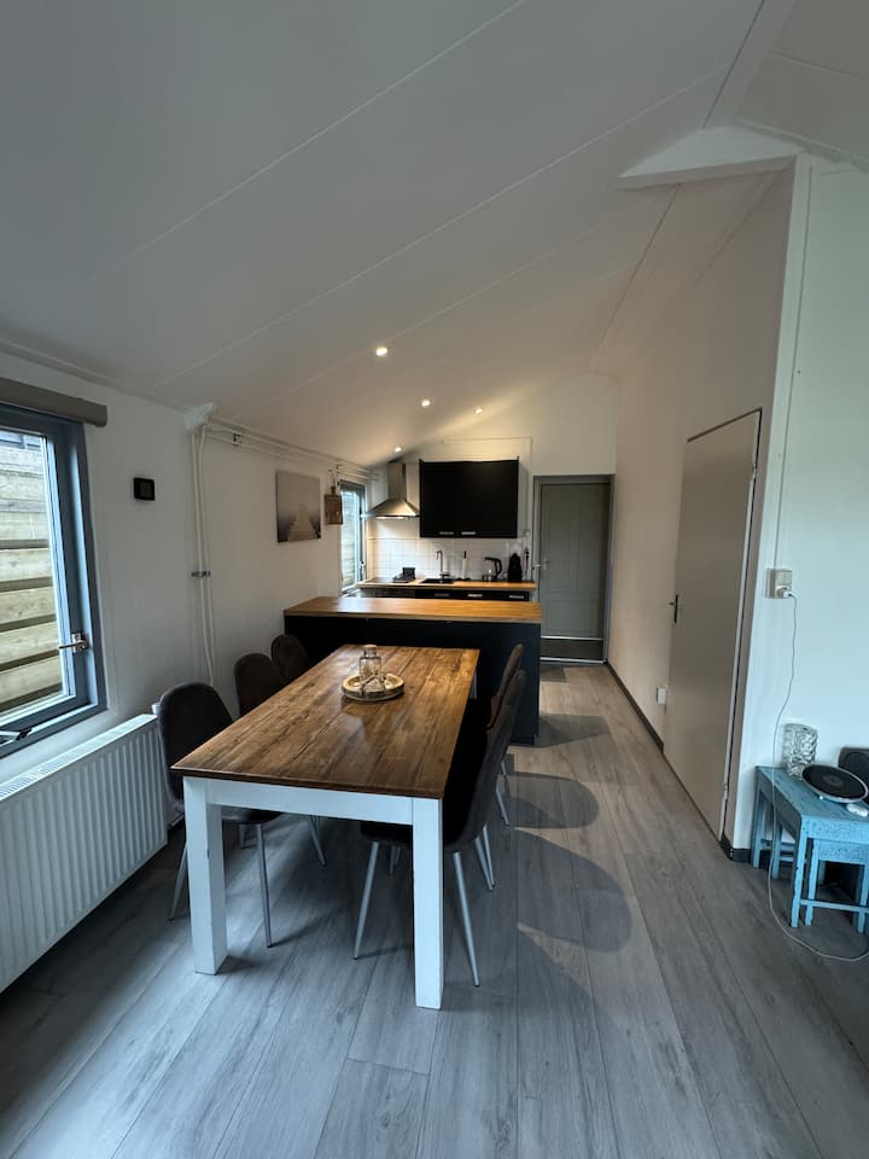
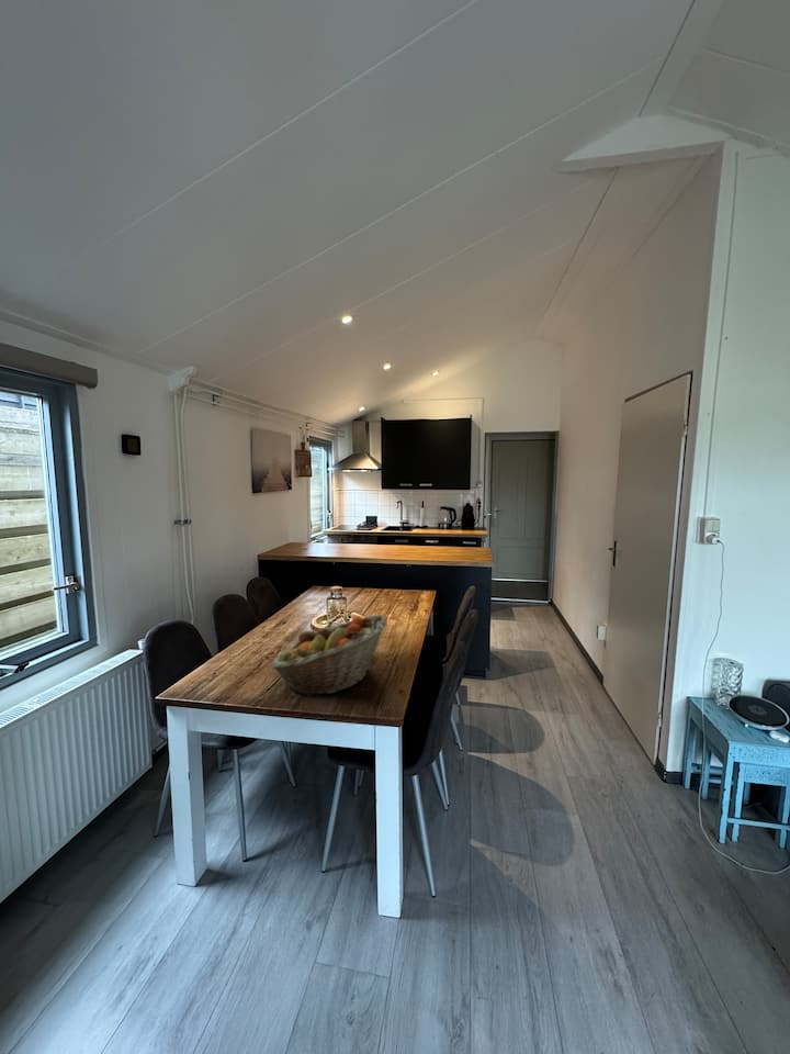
+ fruit basket (332, 649)
